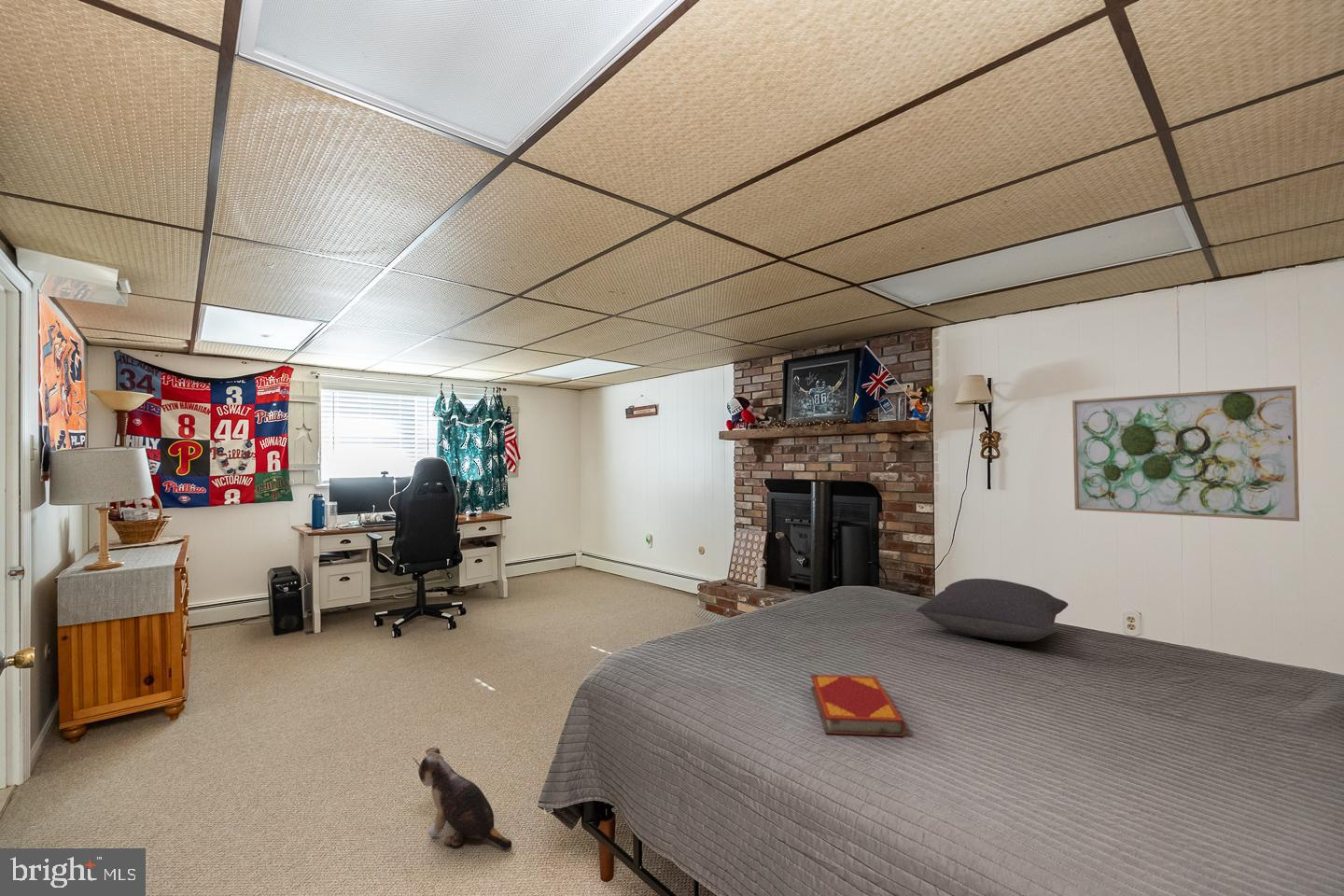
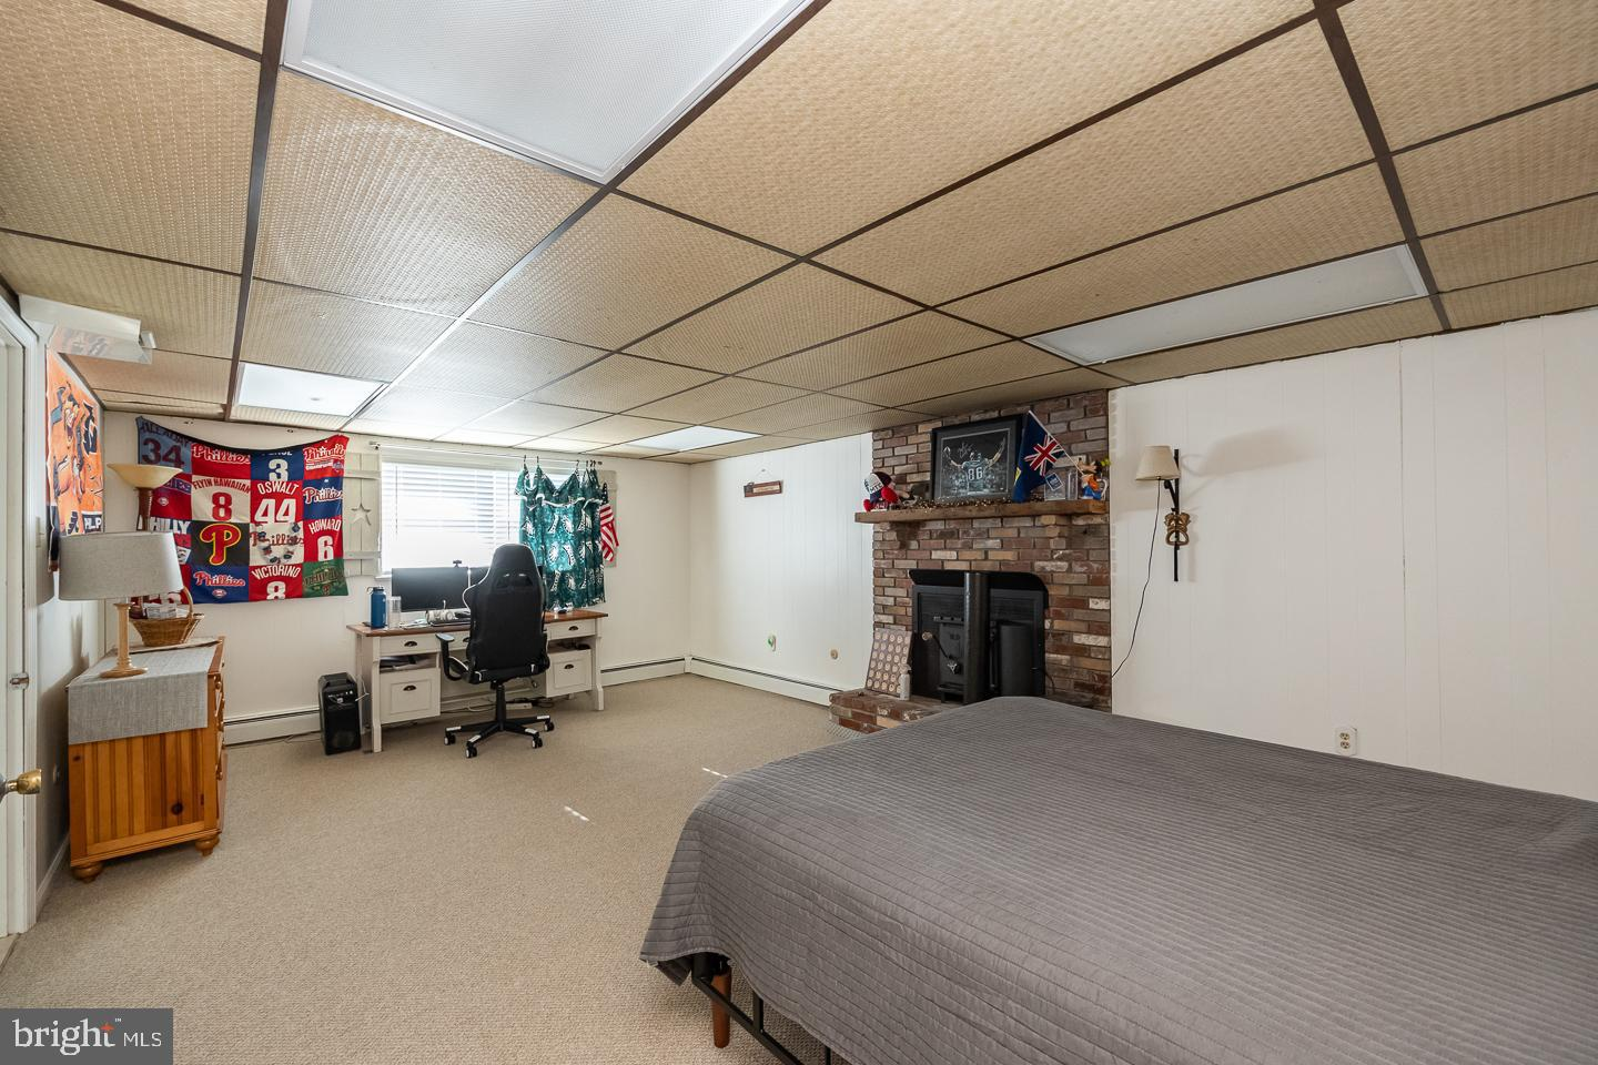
- plush toy (461, 798)
- wall art (1173, 454)
- hardback book (853, 702)
- pillow (992, 609)
